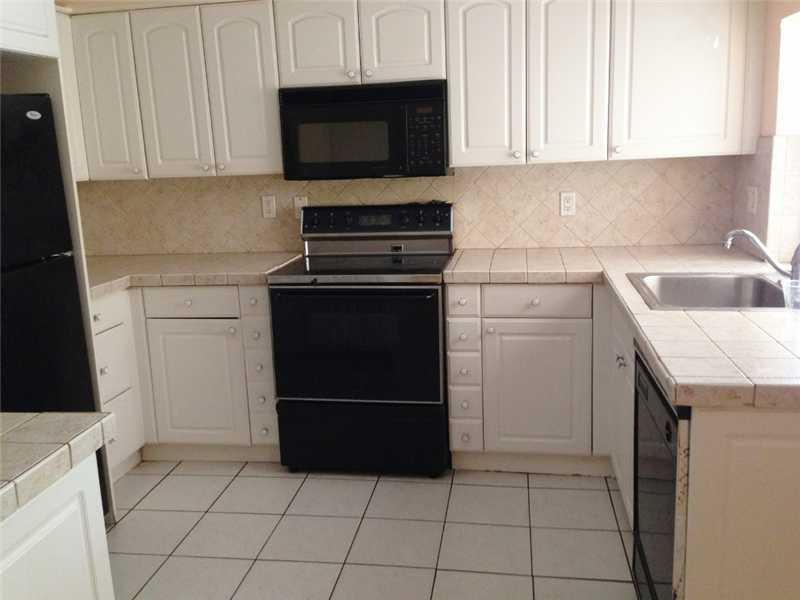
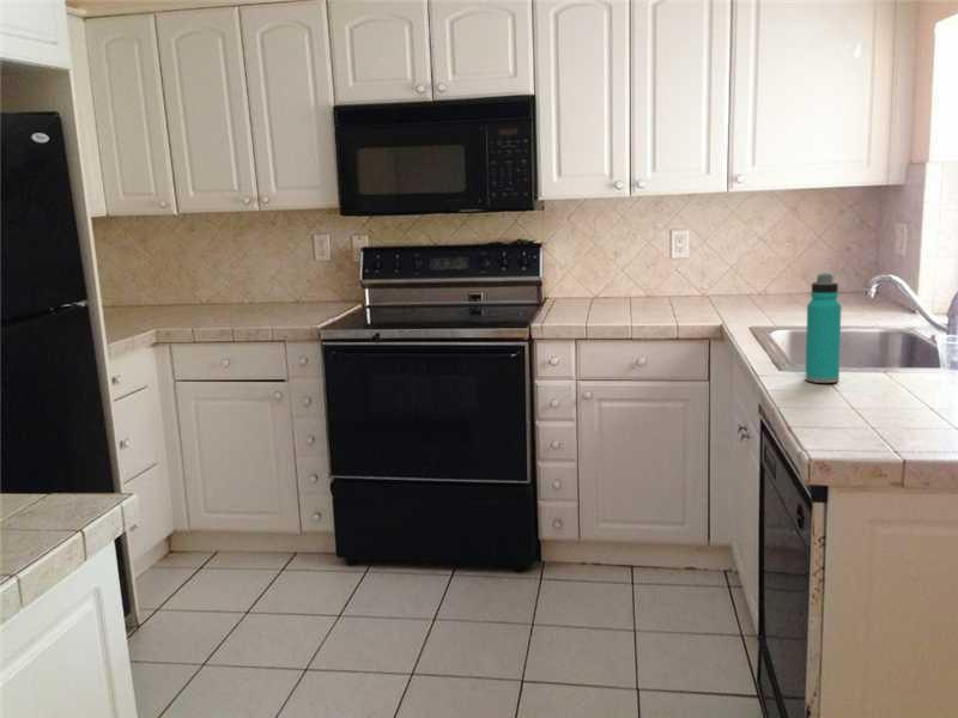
+ water bottle (823, 327)
